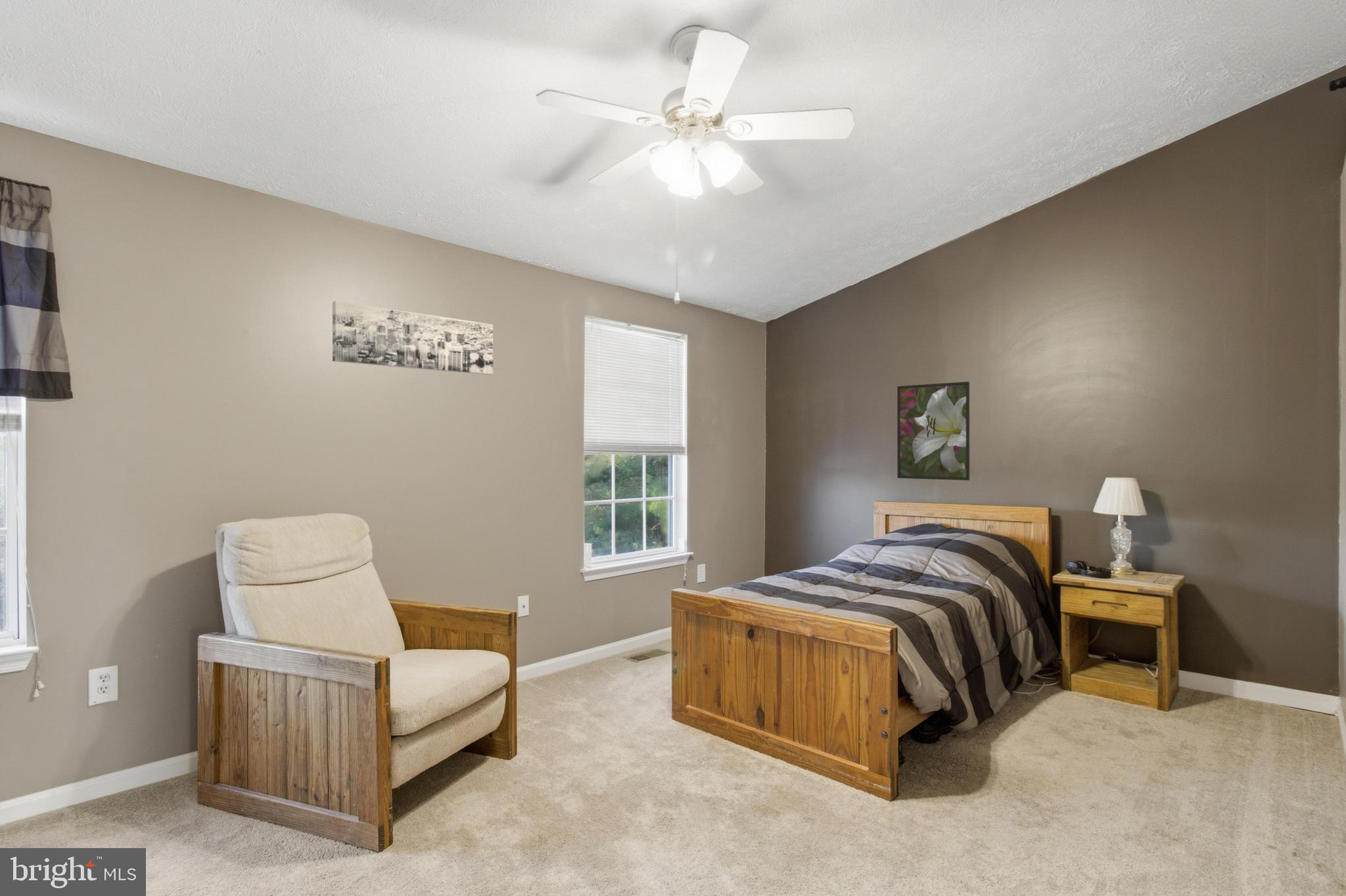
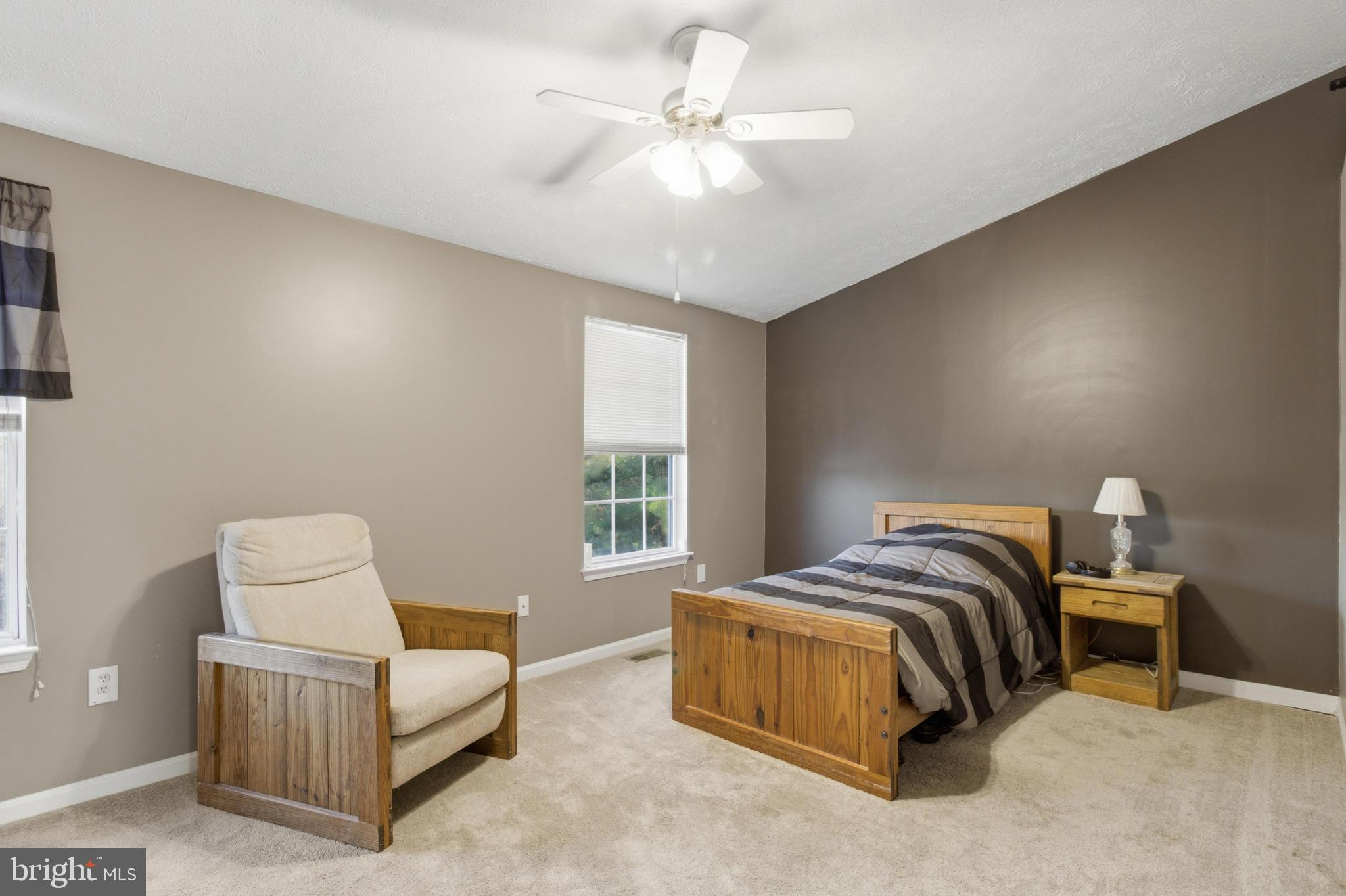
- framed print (932, 432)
- wall art (419, 341)
